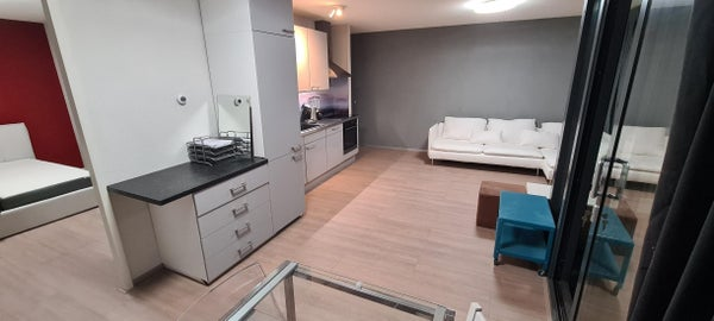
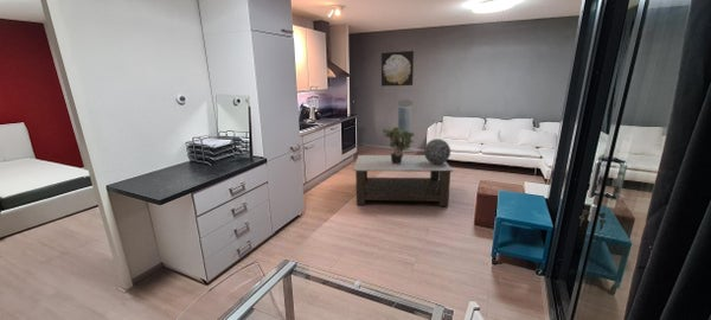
+ decorative sphere (436, 151)
+ coffee table (399, 178)
+ air purifier (404, 126)
+ wall art (397, 69)
+ potted plant (397, 145)
